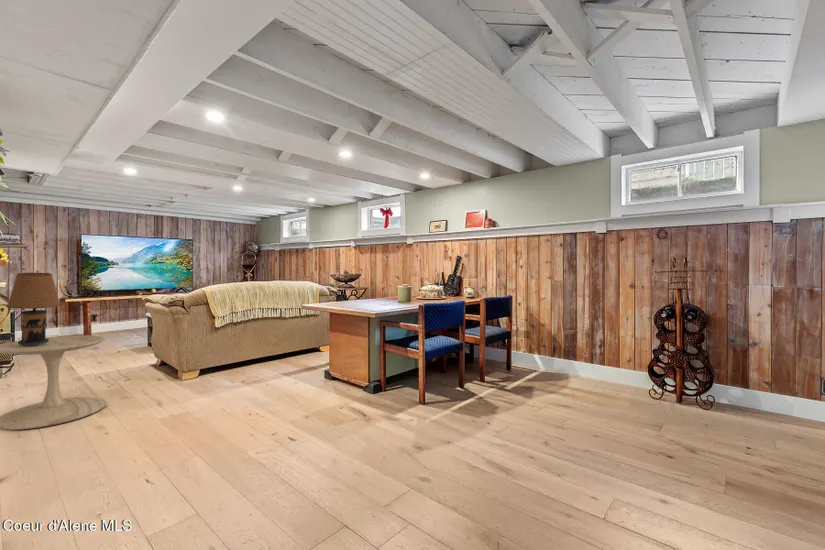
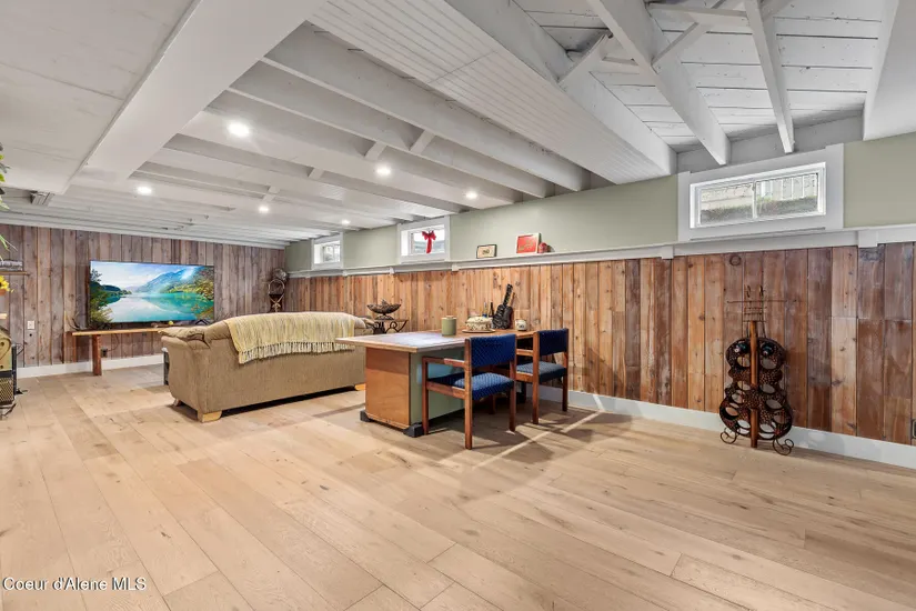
- table lamp (37, 307)
- side table (53, 377)
